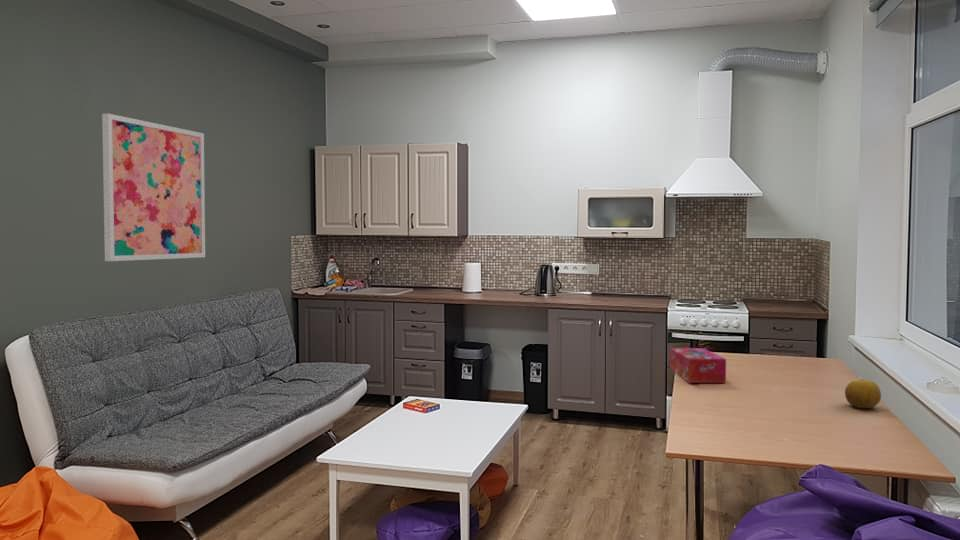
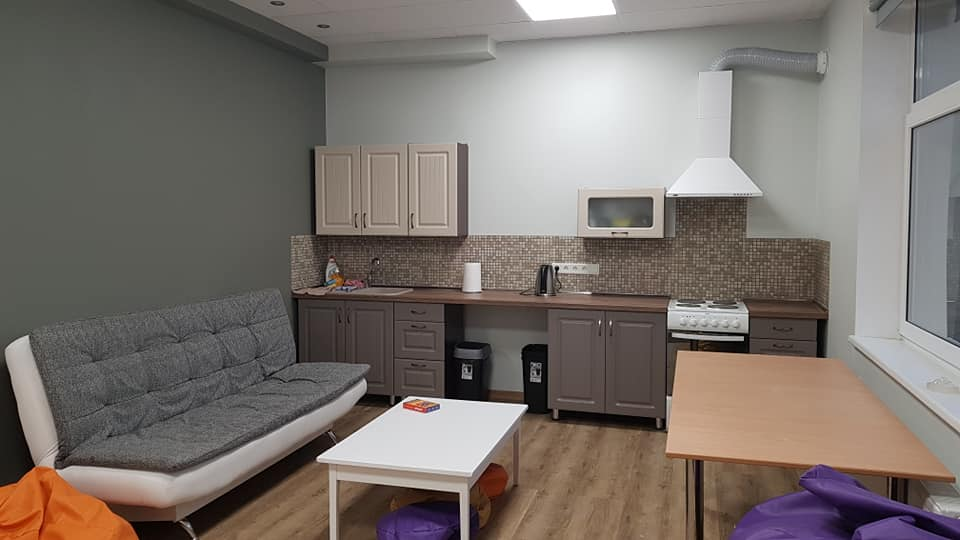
- wall art (158, 192)
- tissue box (696, 364)
- fruit (862, 393)
